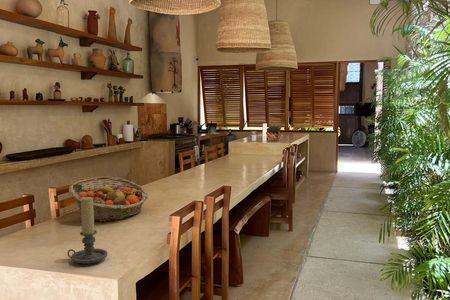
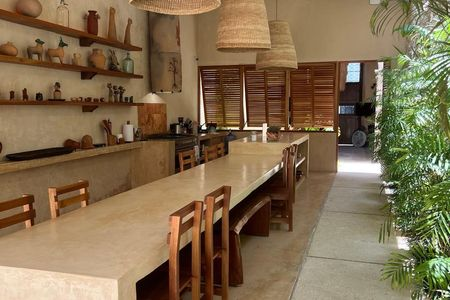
- candle holder (85, 228)
- fruit basket (109, 197)
